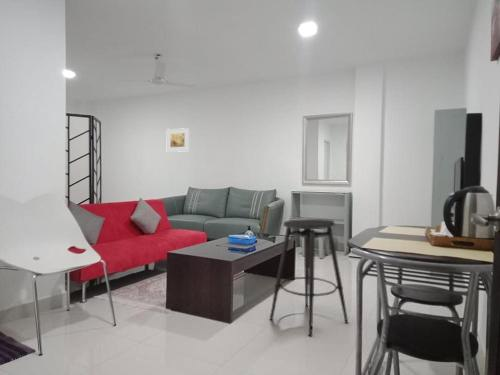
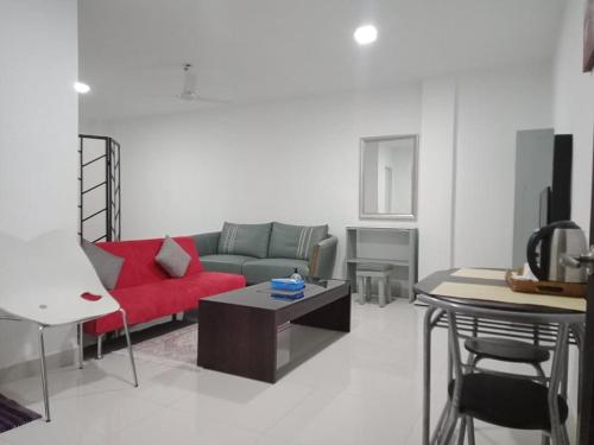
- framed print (177, 140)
- stool (310, 269)
